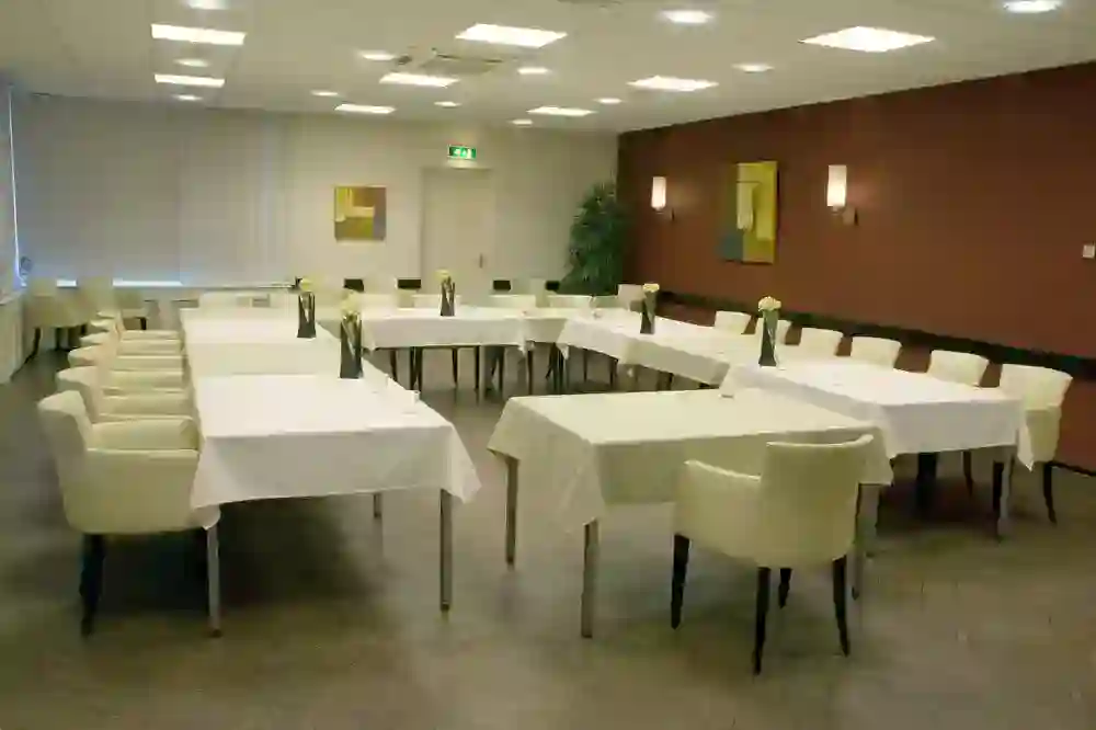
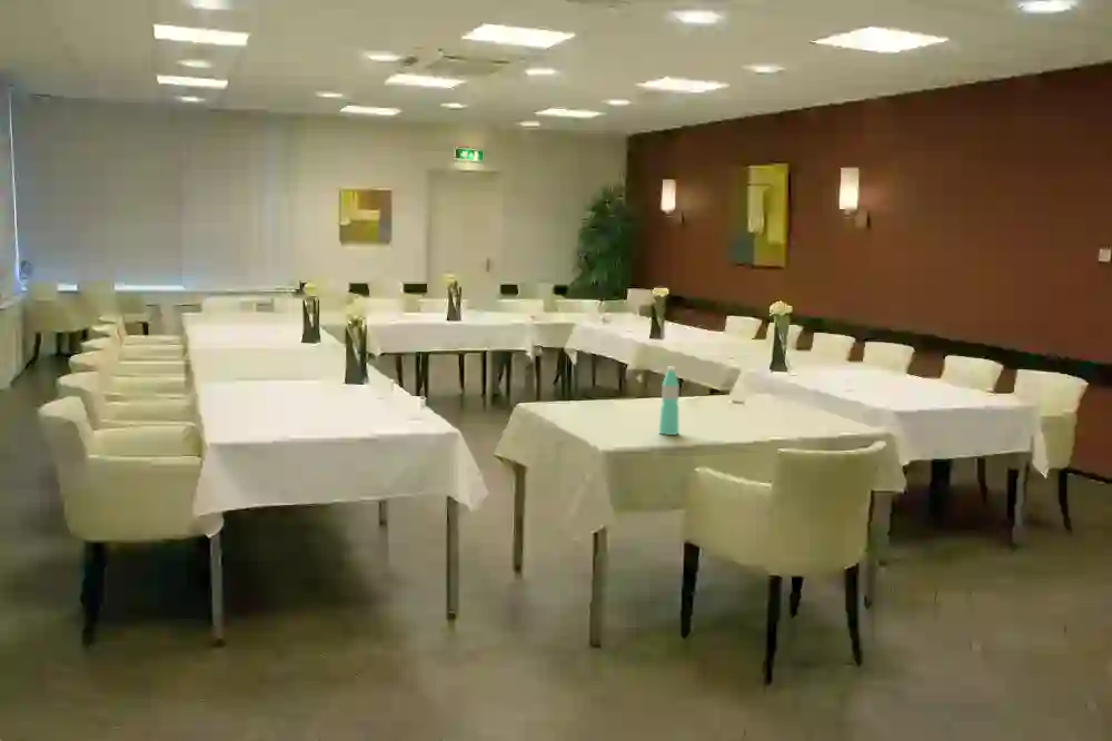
+ water bottle (669, 399)
